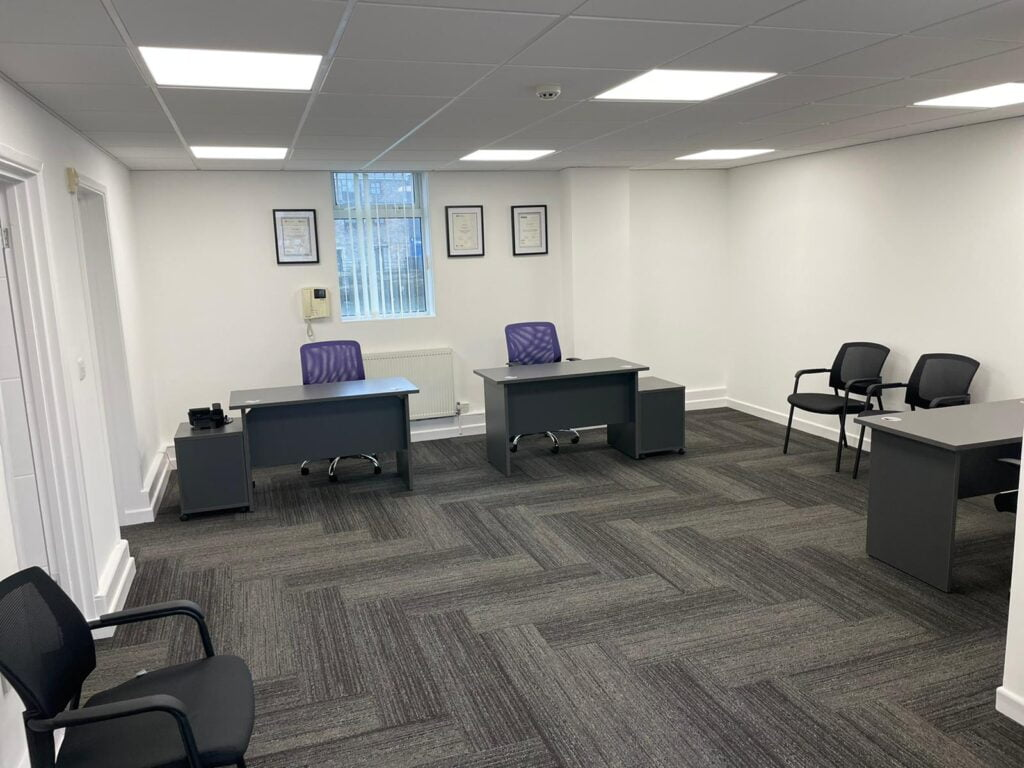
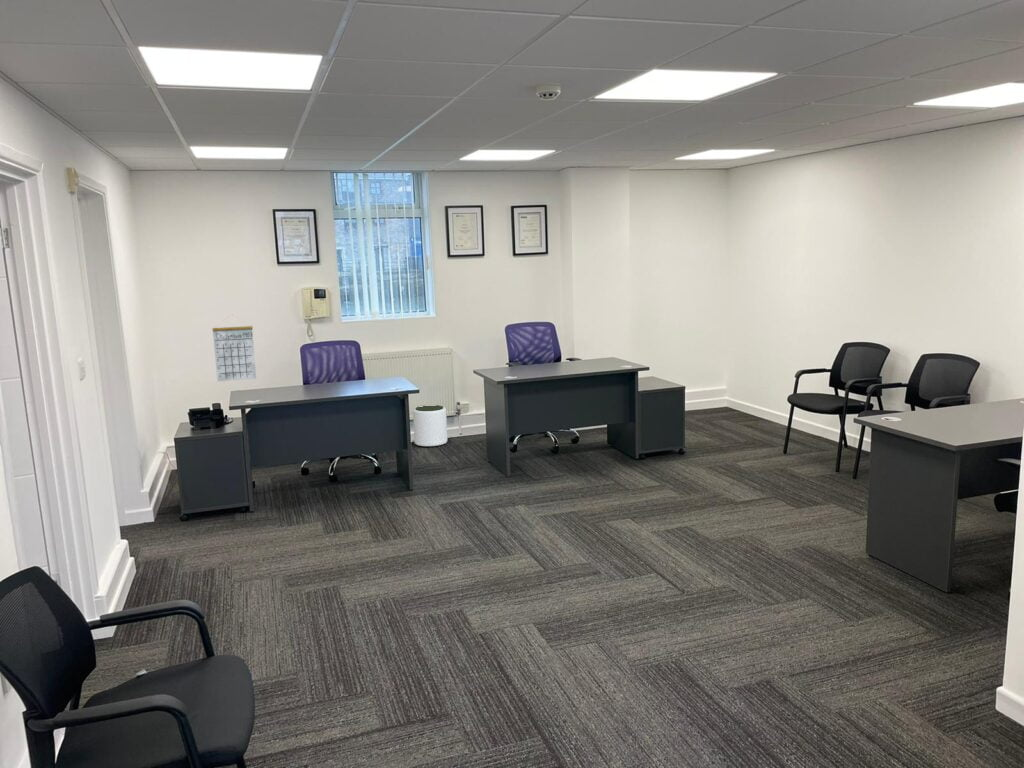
+ plant pot (430, 425)
+ calendar (234, 347)
